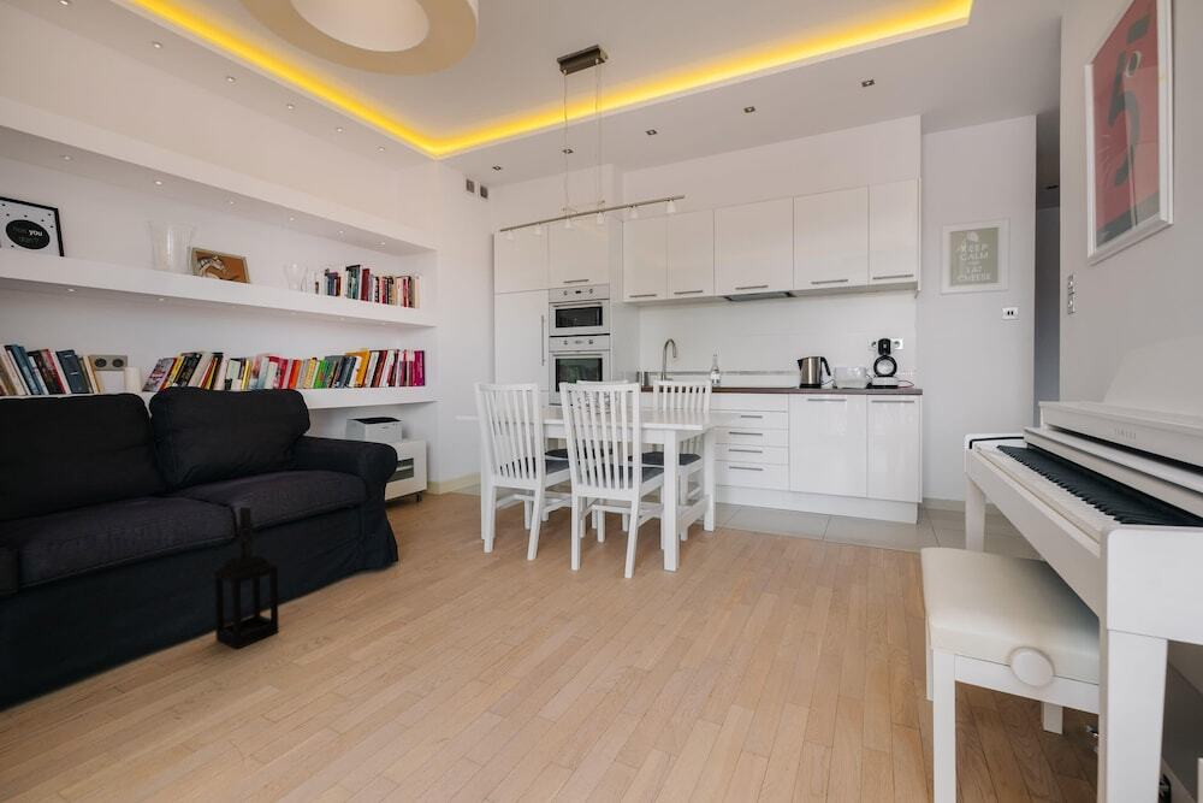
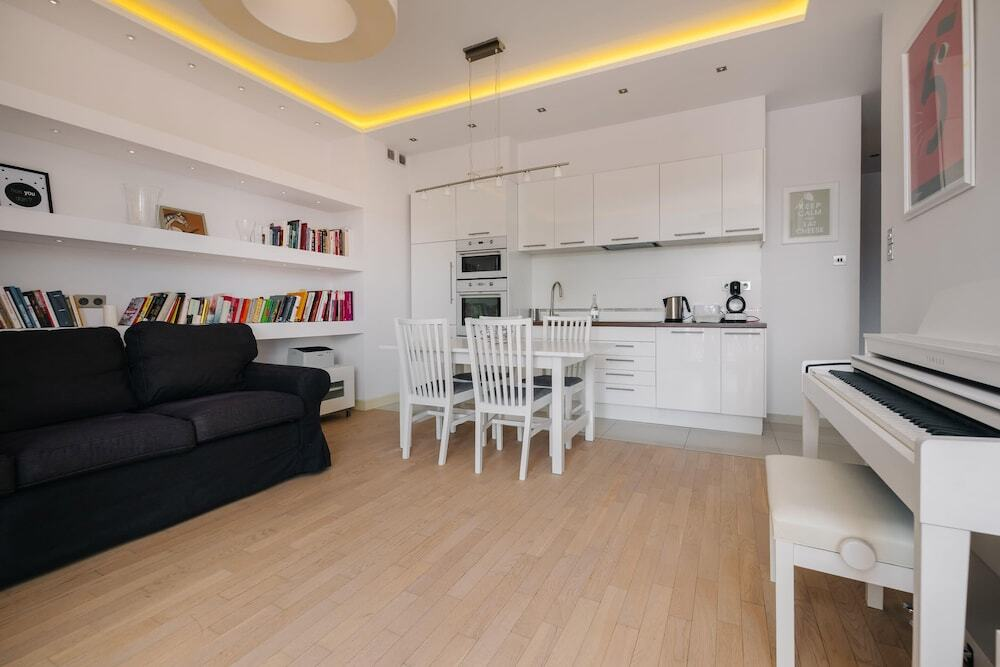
- lantern (245, 572)
